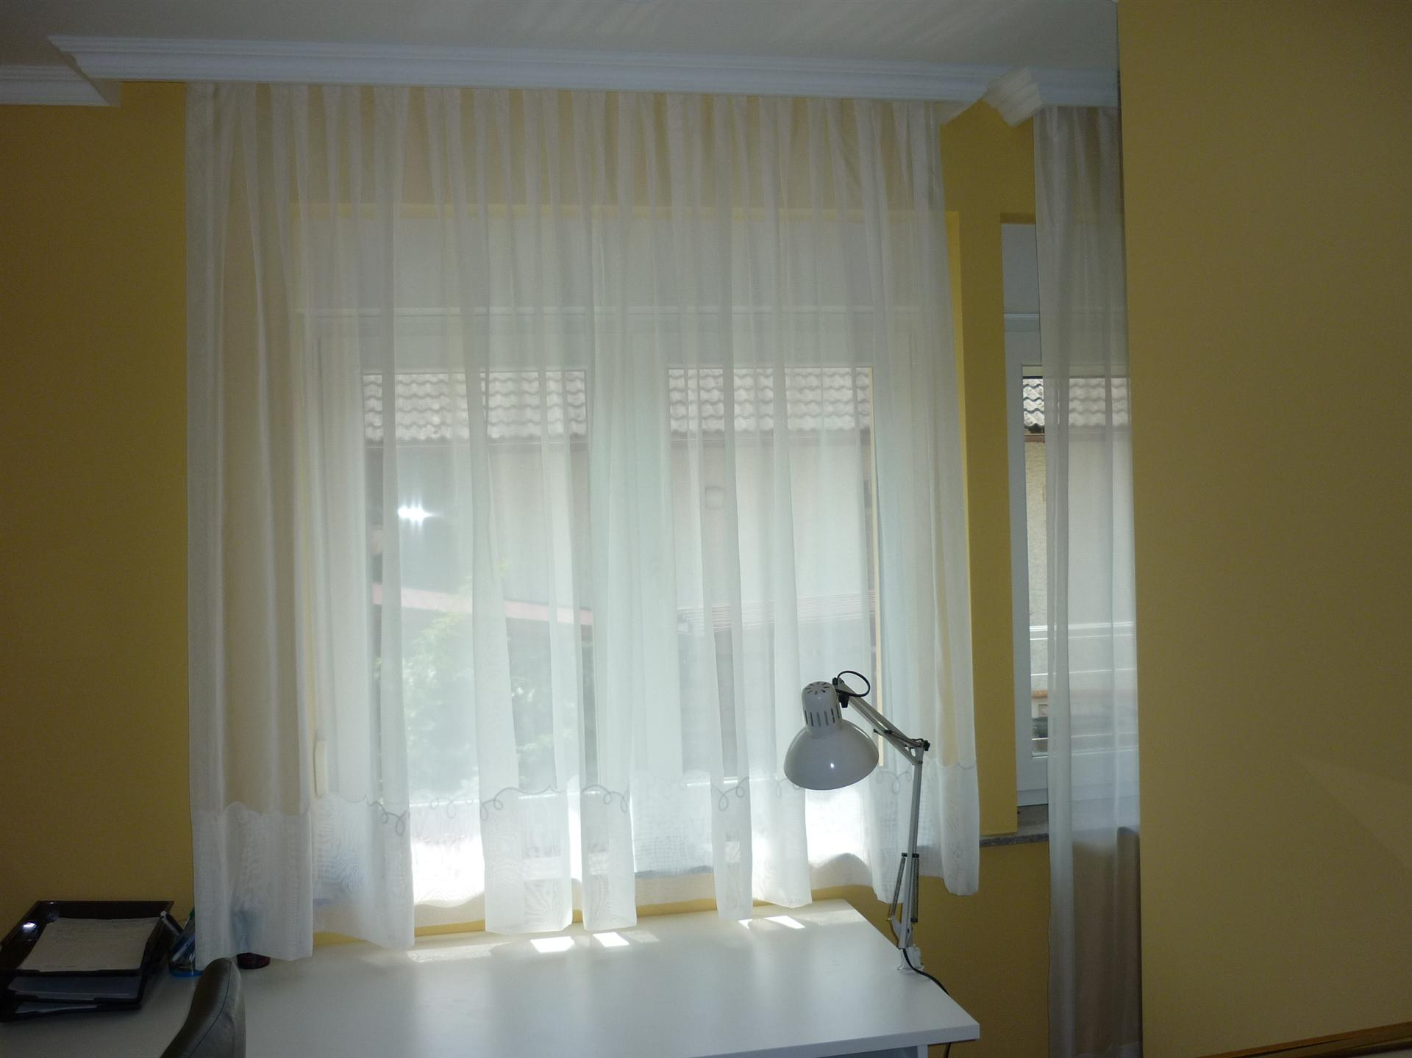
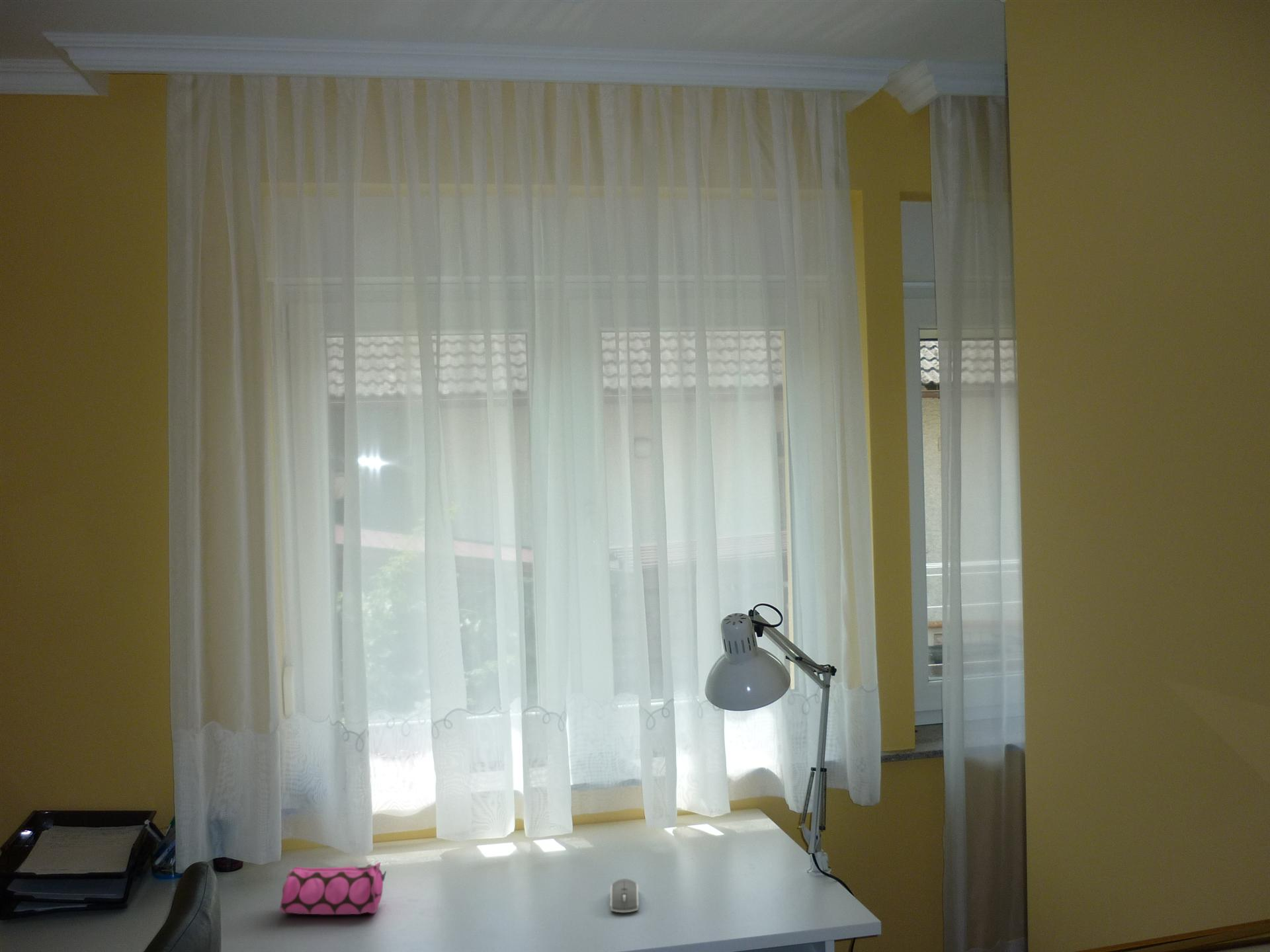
+ pencil case (332, 888)
+ computer mouse (624, 891)
